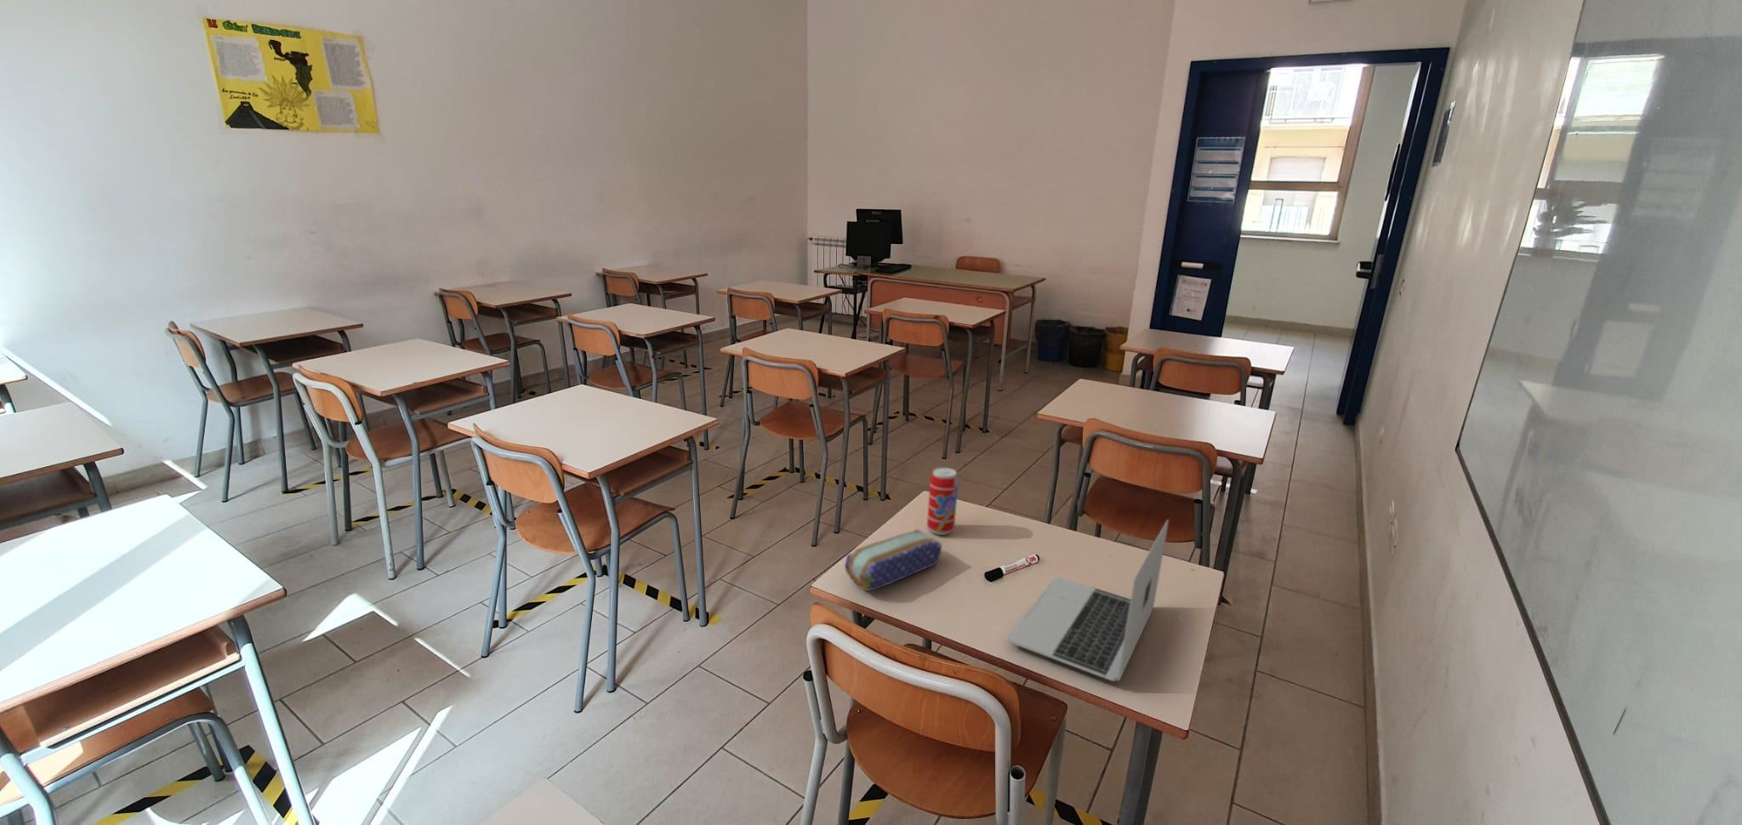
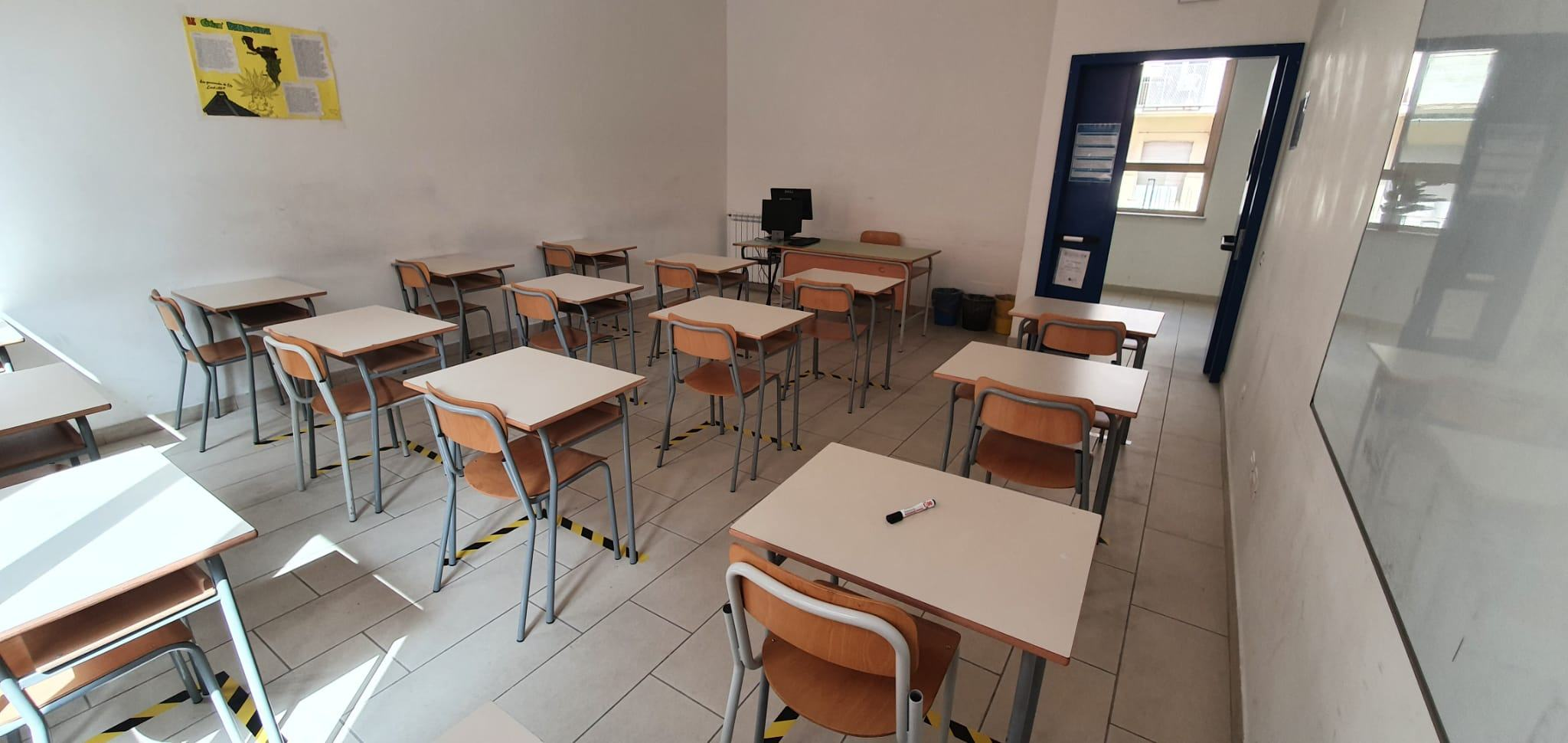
- beverage can (942, 501)
- pencil case (893, 557)
- laptop (1087, 585)
